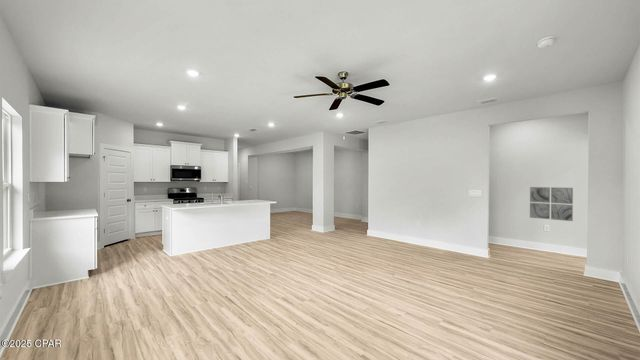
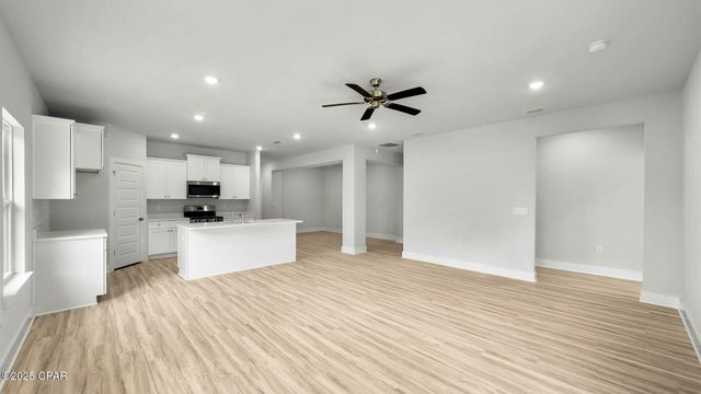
- wall art (549, 202)
